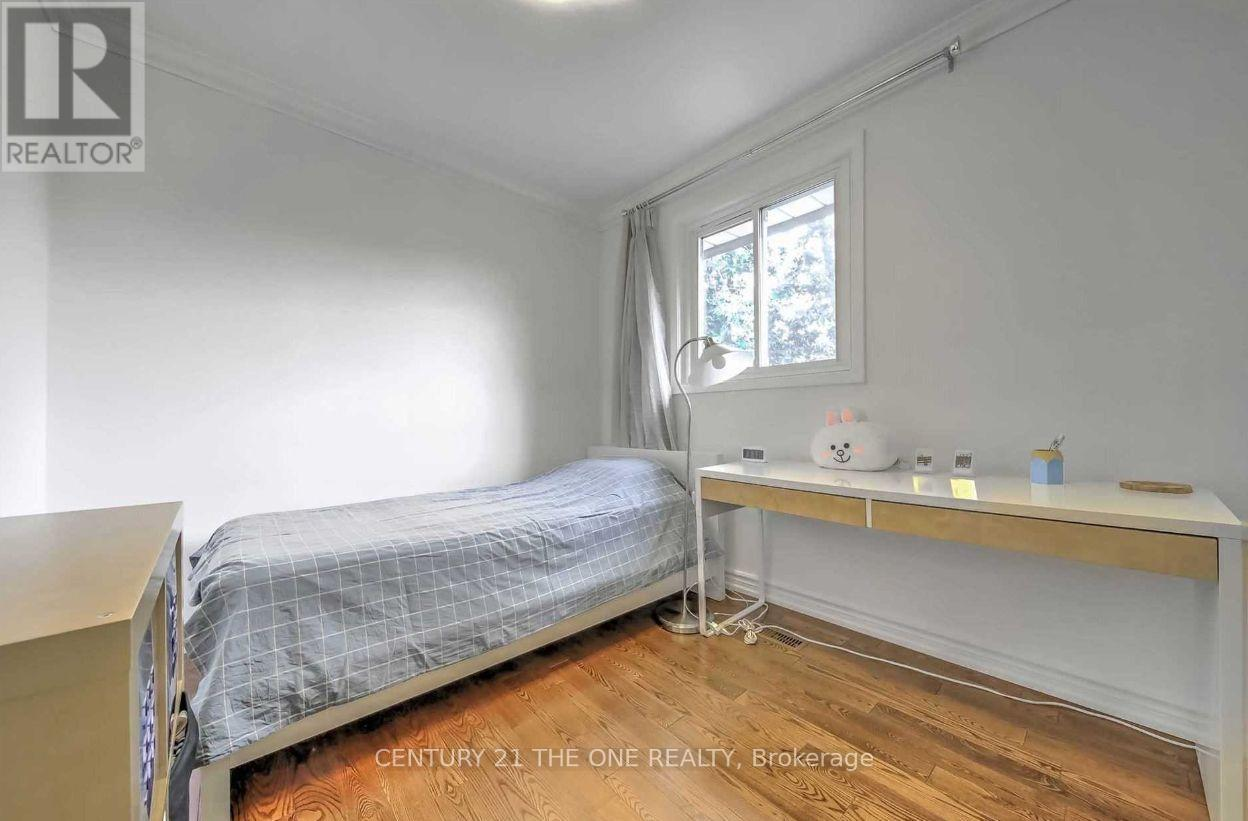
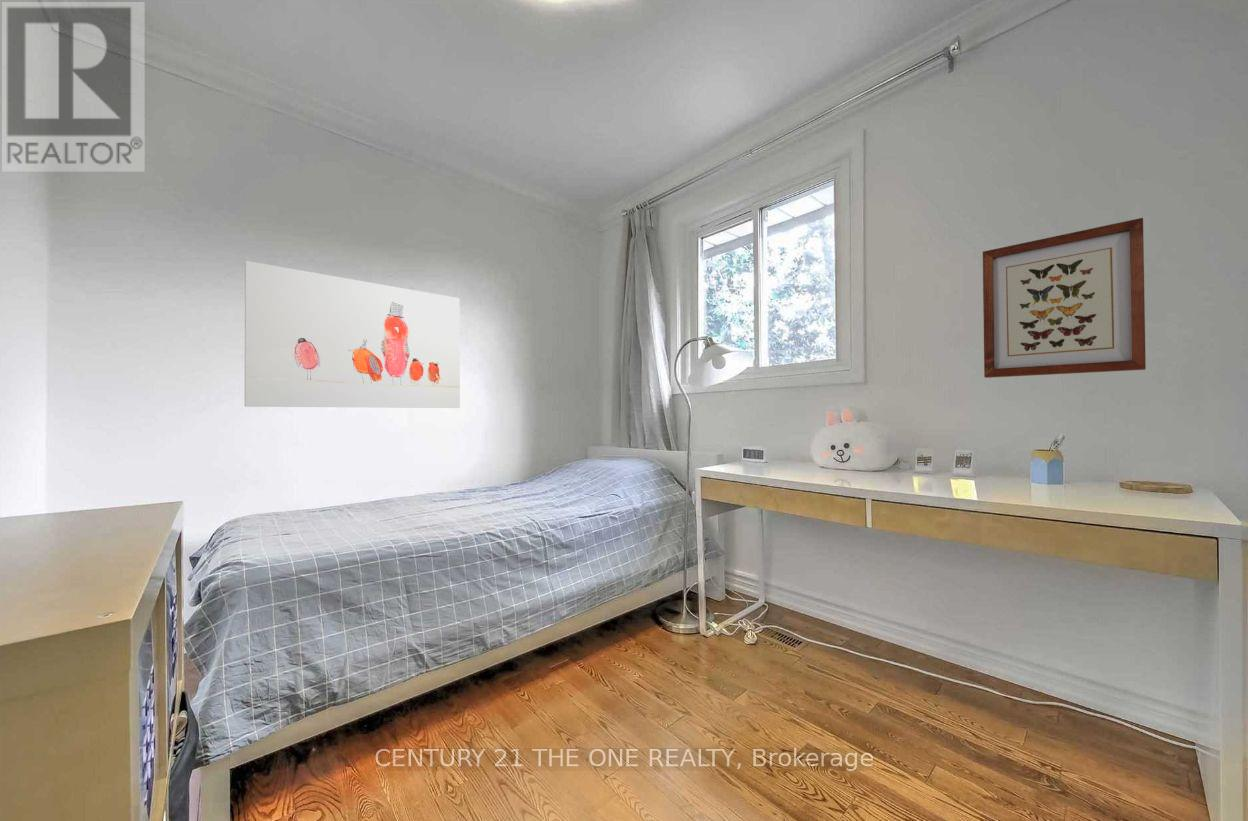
+ wall art (1056, 305)
+ wall art (366, 345)
